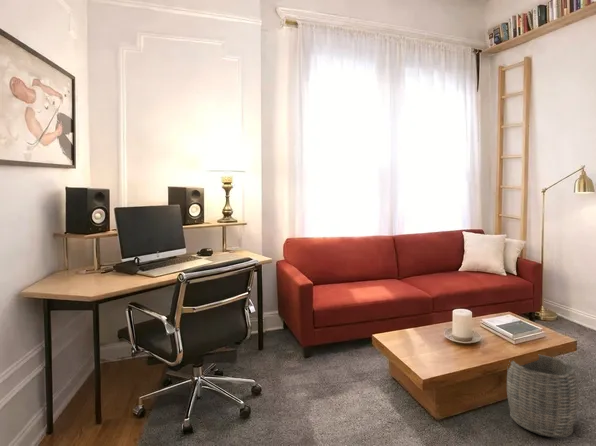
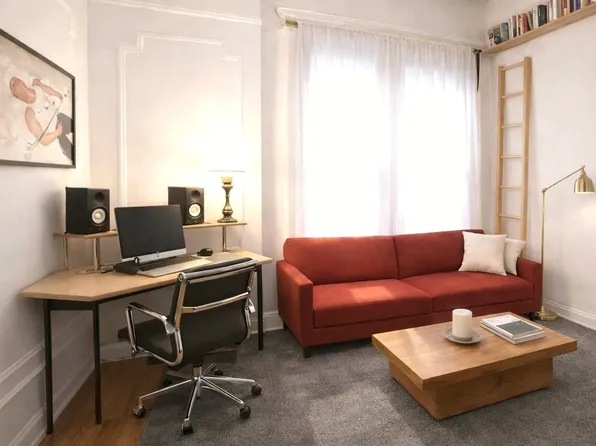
- woven basket (540, 392)
